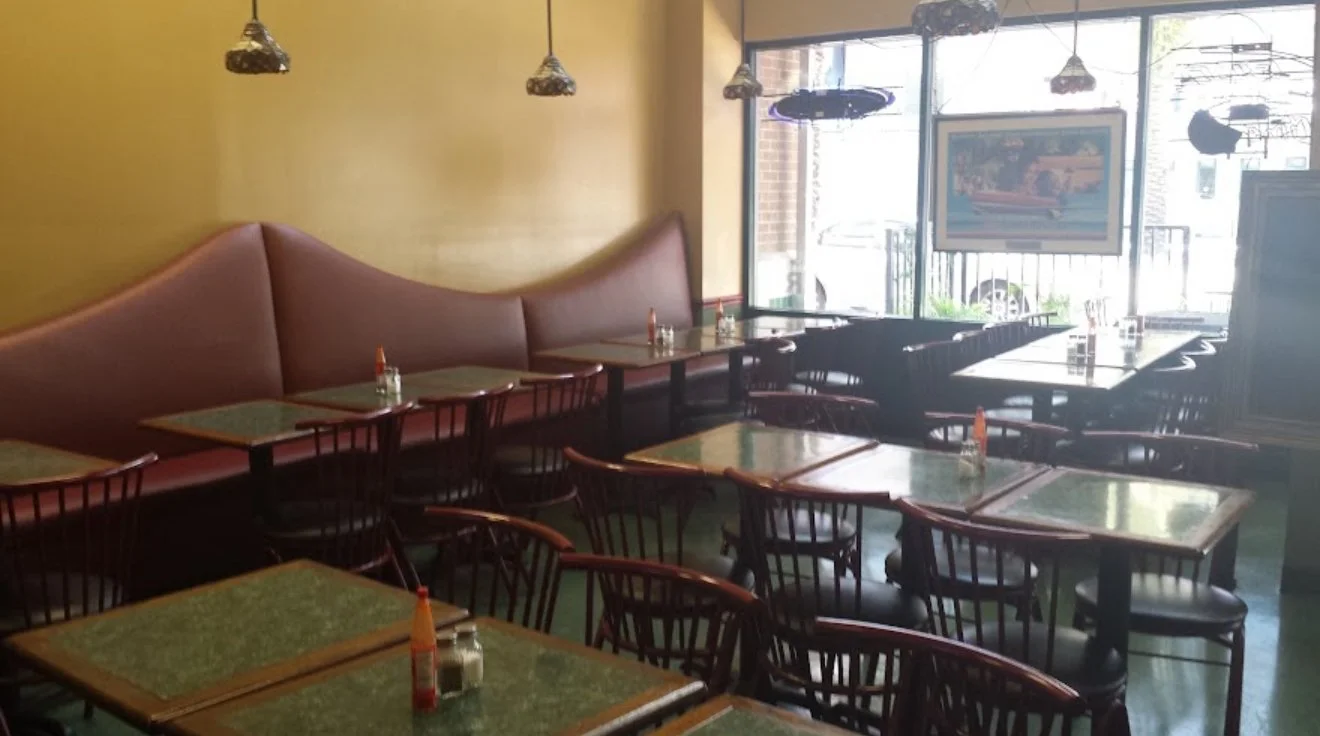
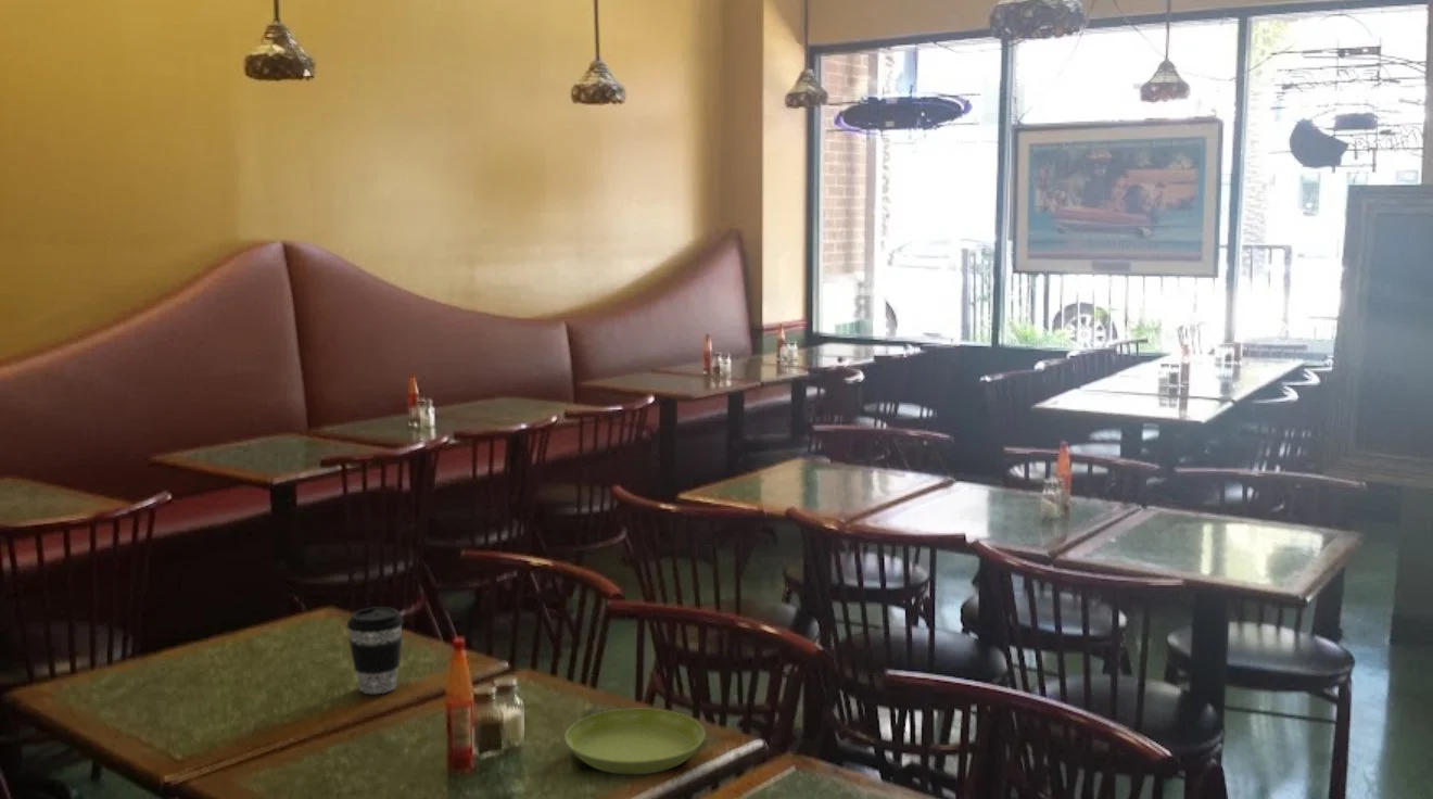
+ coffee cup (376, 650)
+ saucer (635, 743)
